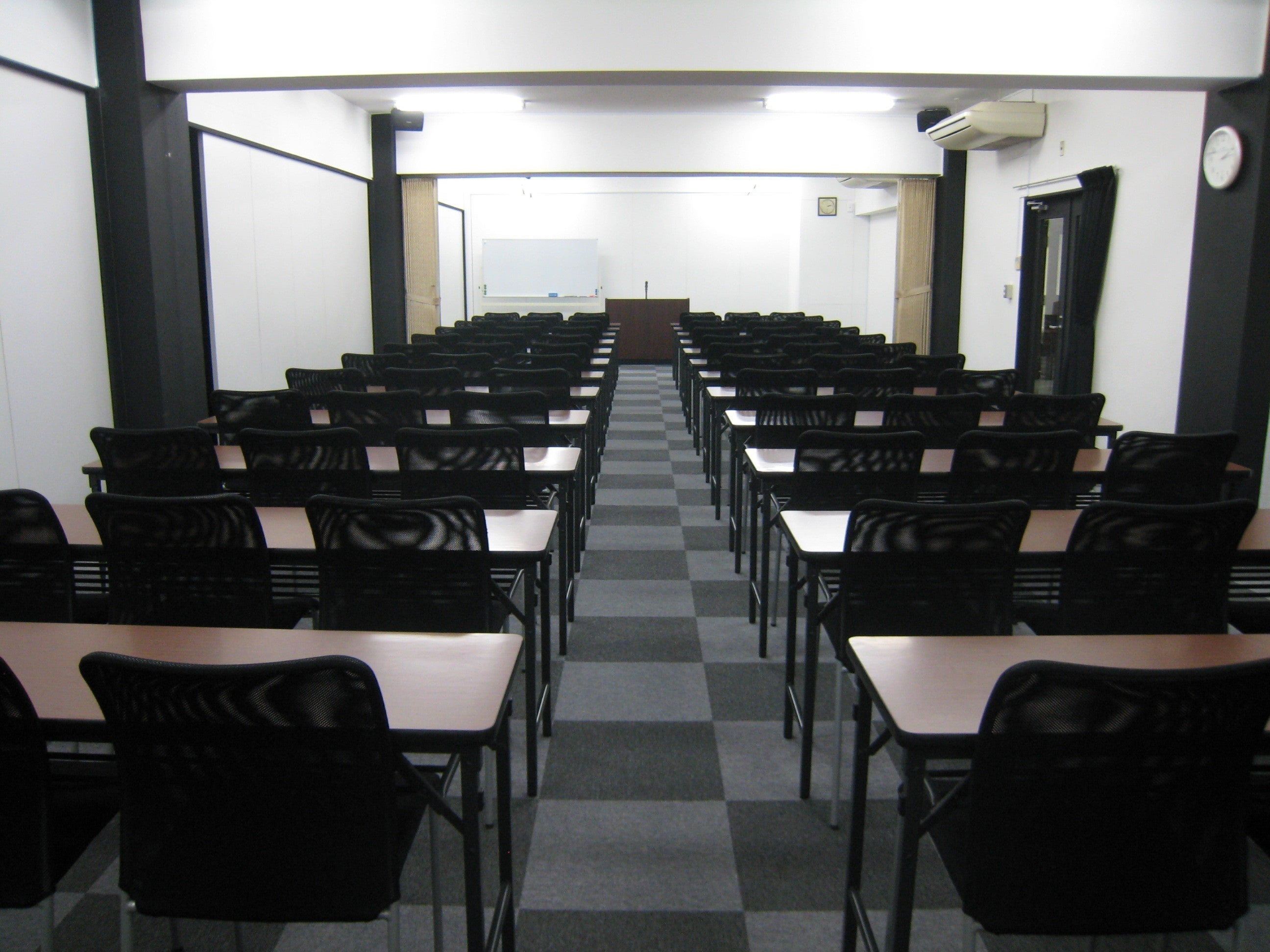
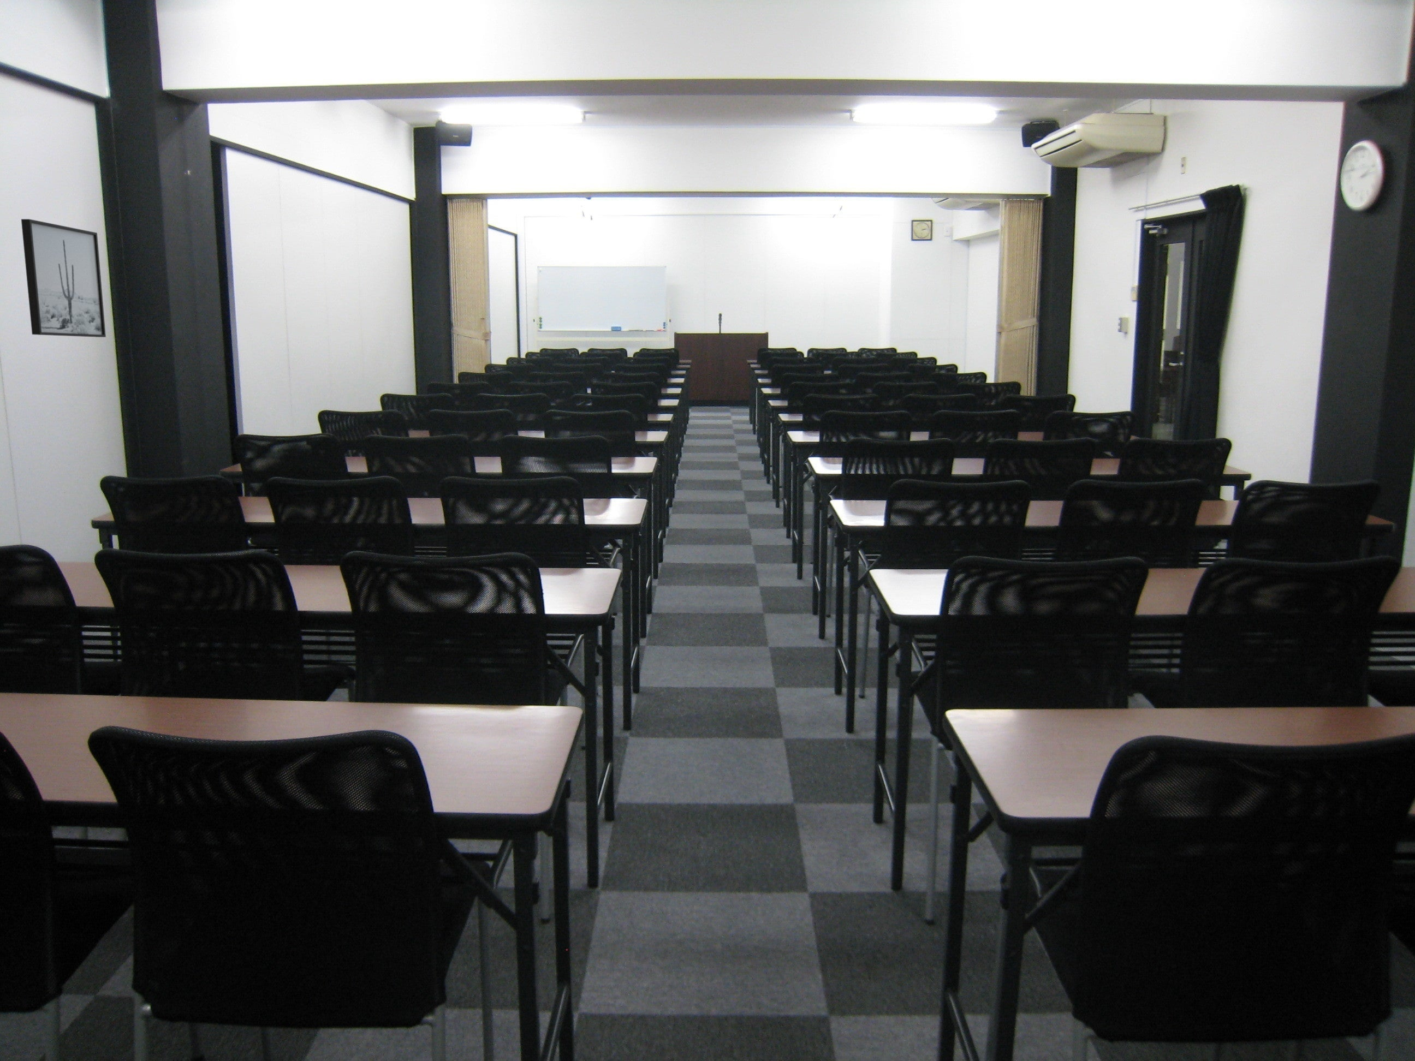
+ wall art (66, 281)
